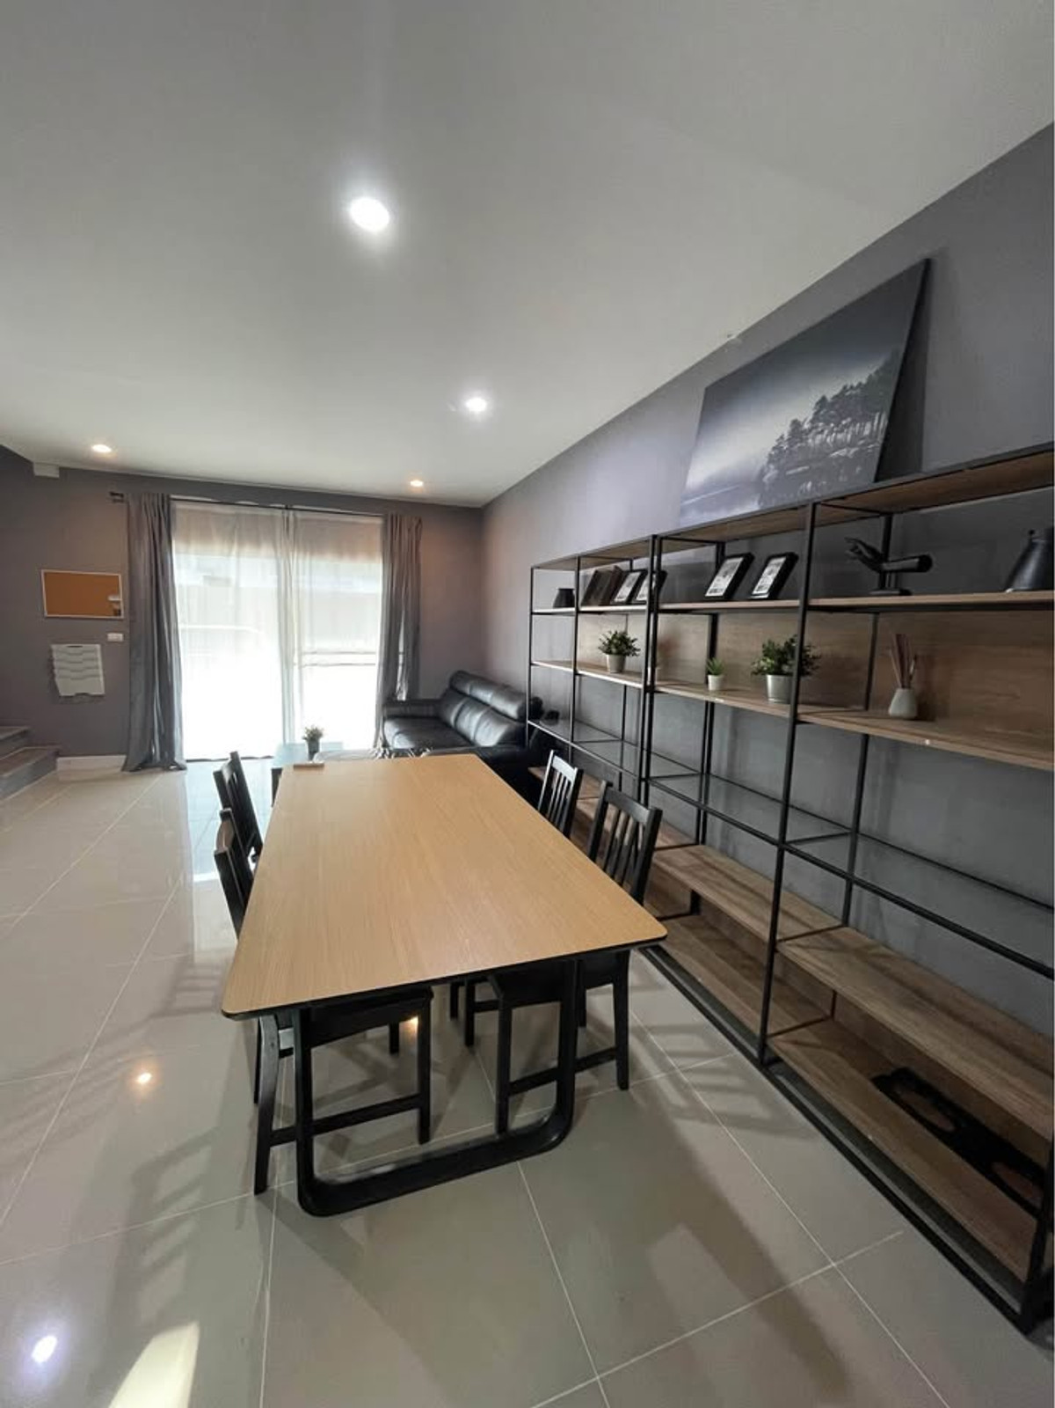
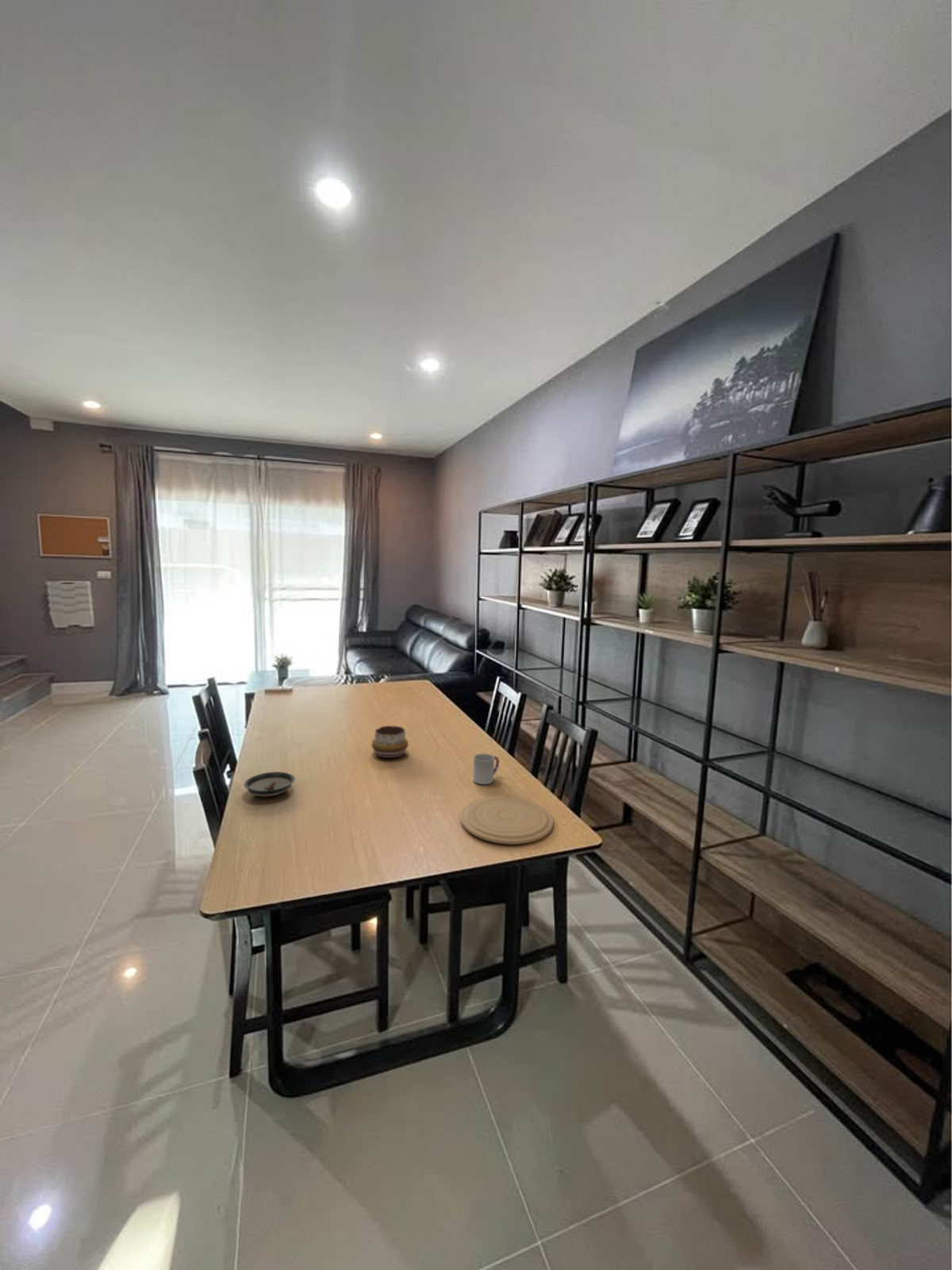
+ saucer (270, 786)
+ plate (506, 817)
+ cup (487, 768)
+ decorative bowl (390, 741)
